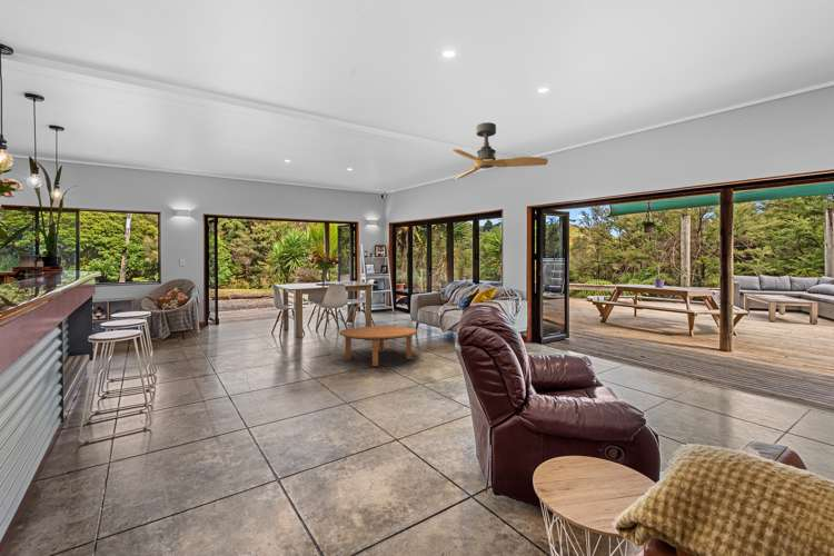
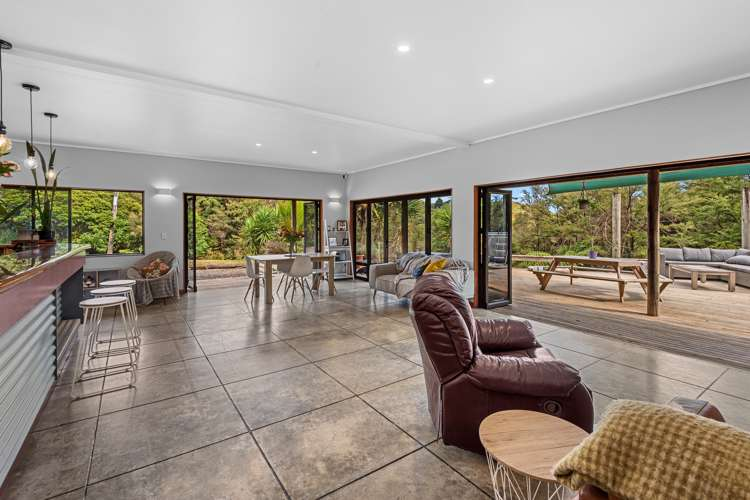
- coffee table (377, 345)
- ceiling fan (495, 150)
